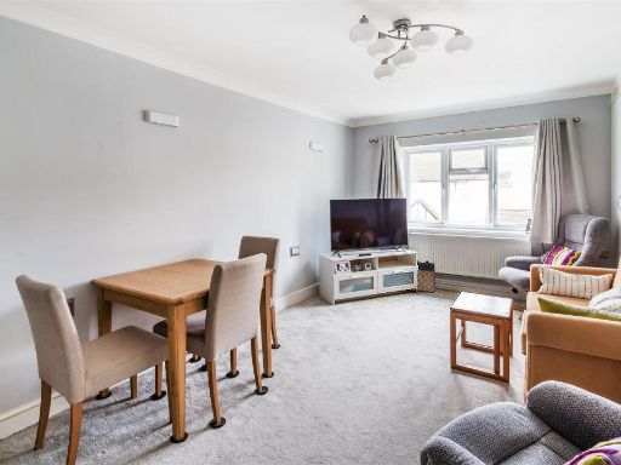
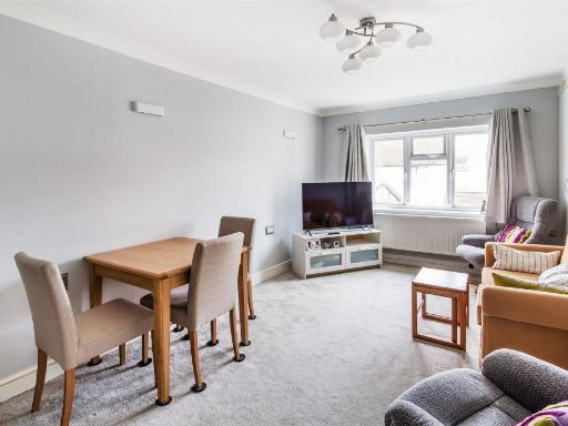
- bag (422, 275)
